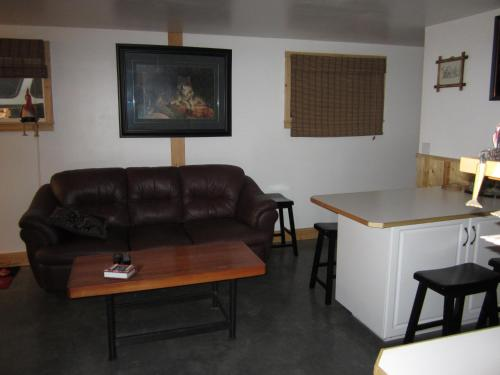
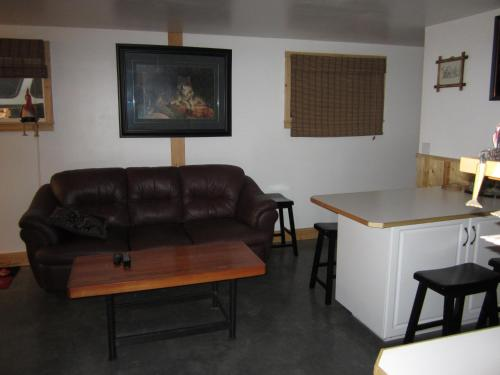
- book (120, 271)
